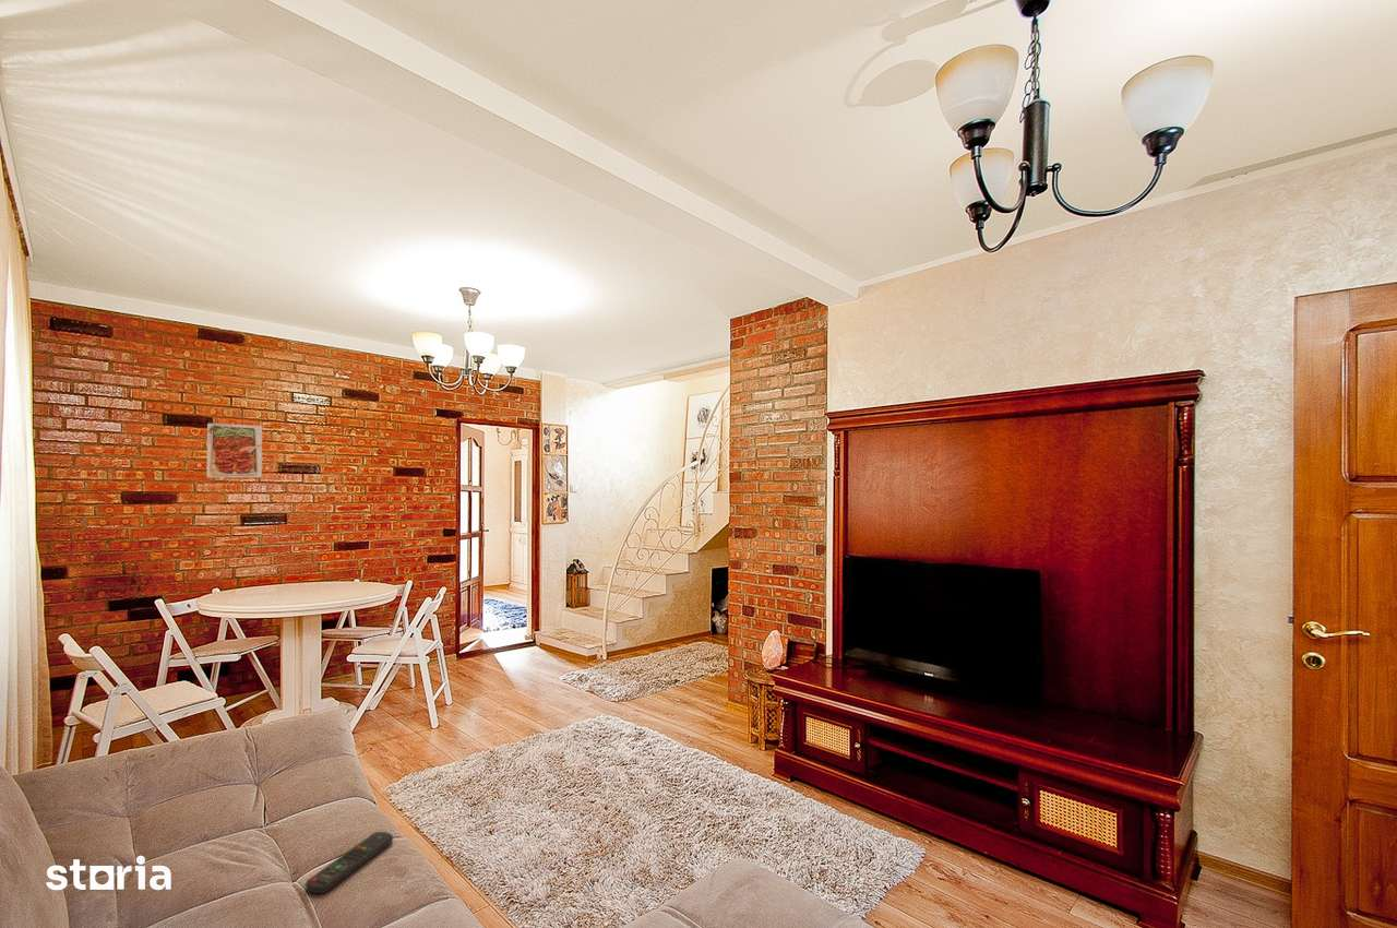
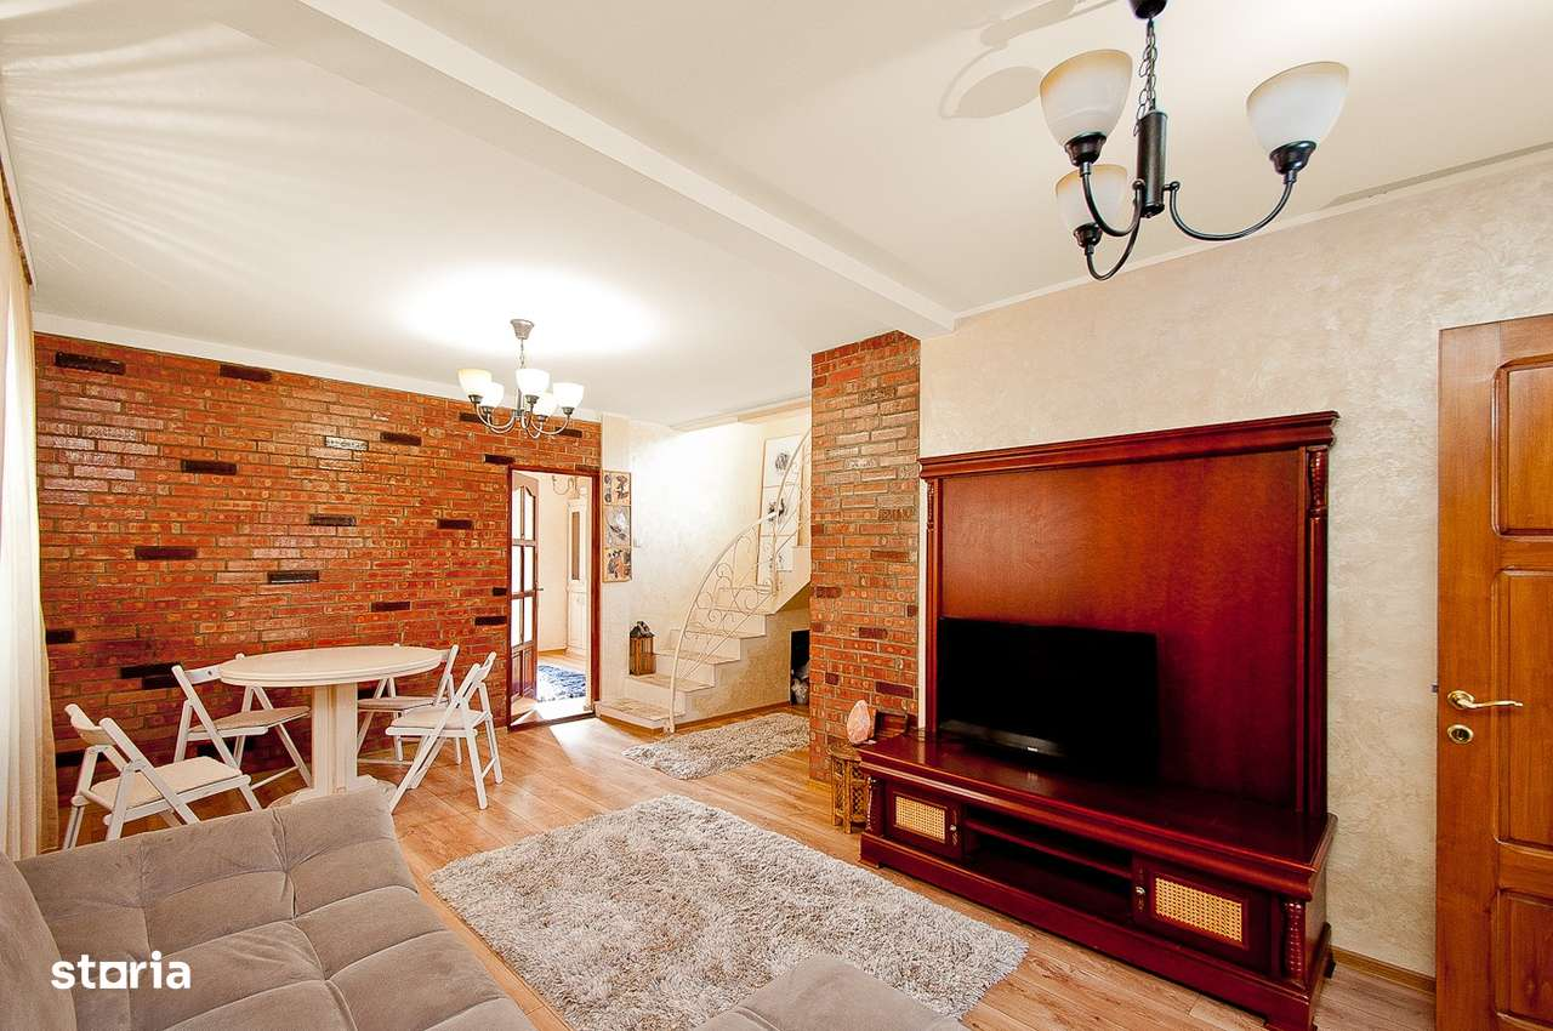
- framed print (235, 451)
- remote control (351, 859)
